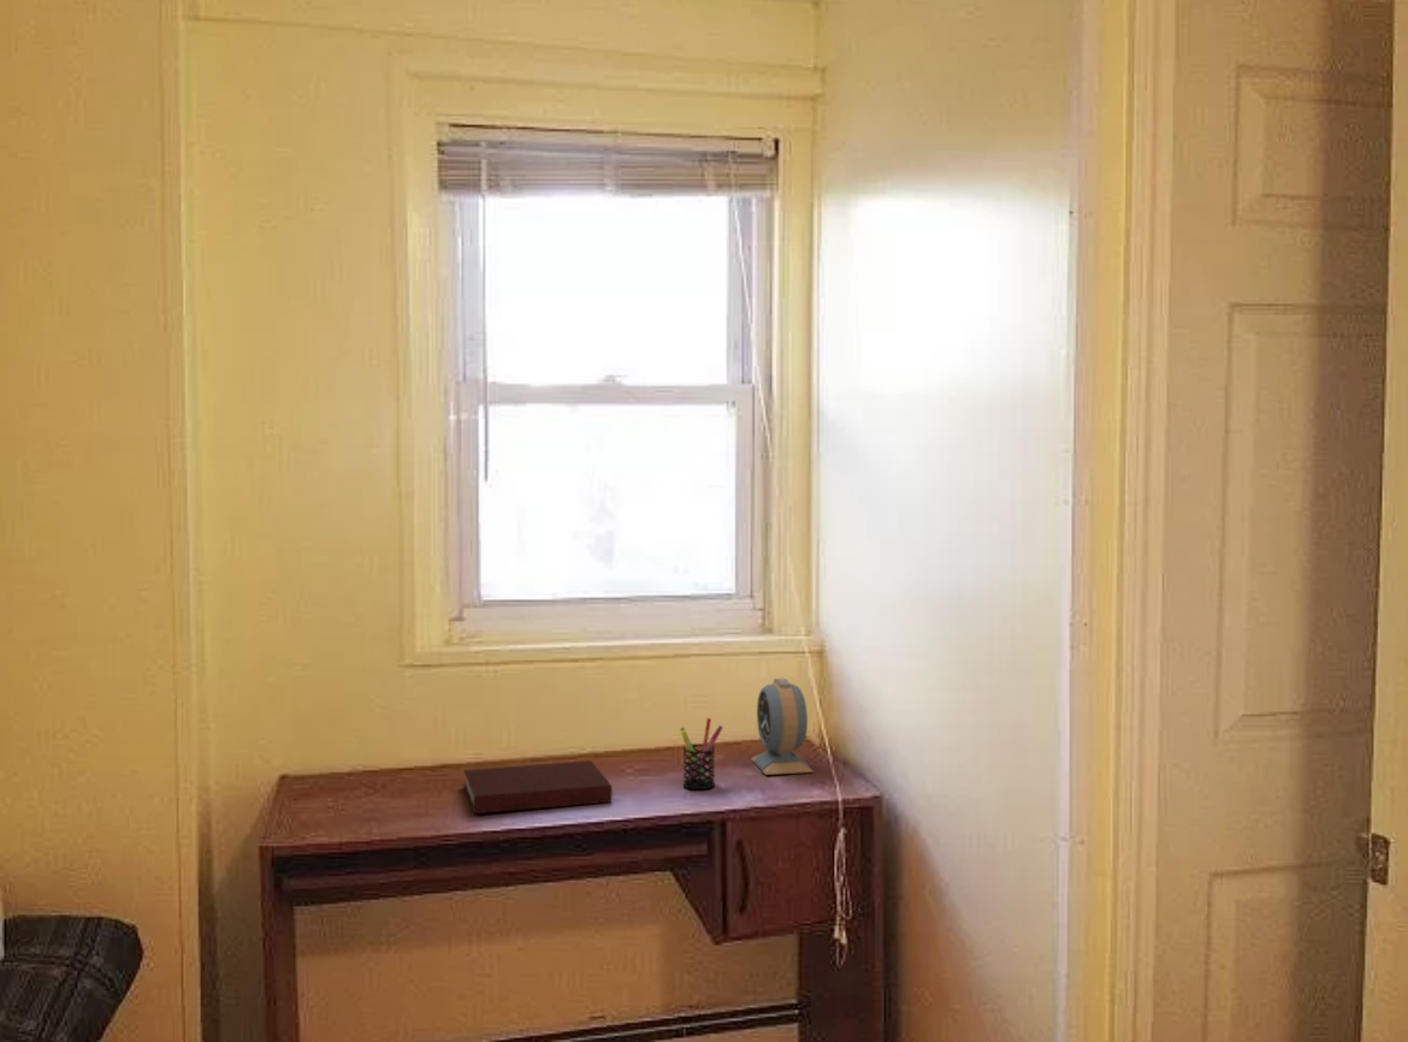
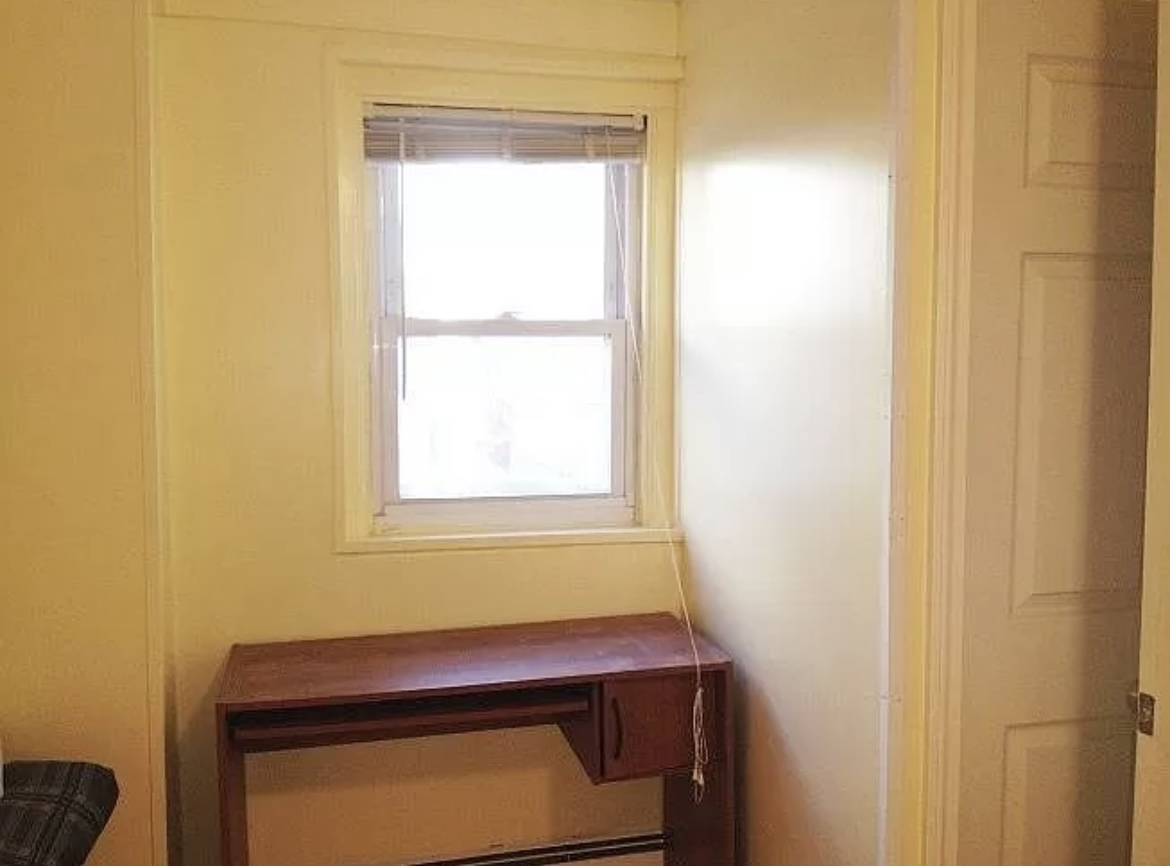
- notebook (536, 786)
- pen holder (697, 752)
- alarm clock (781, 722)
